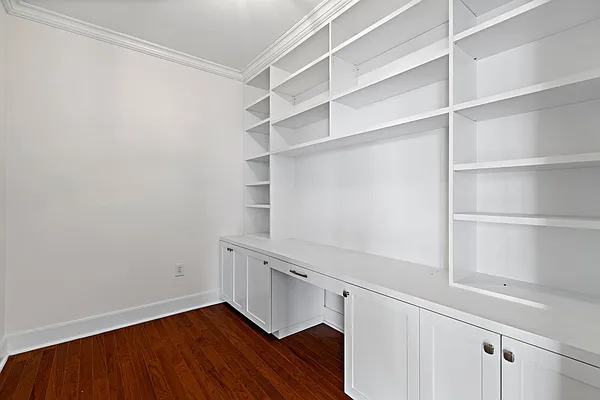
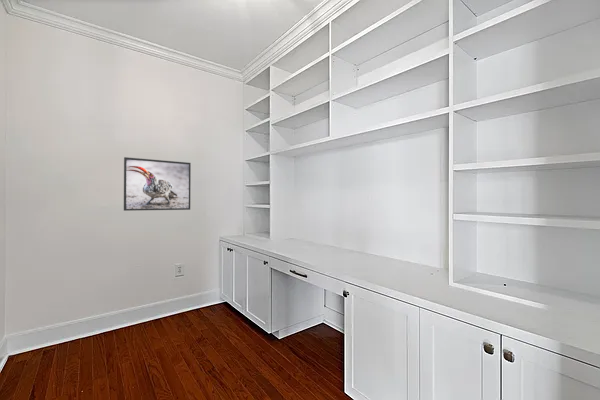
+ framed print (159, 185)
